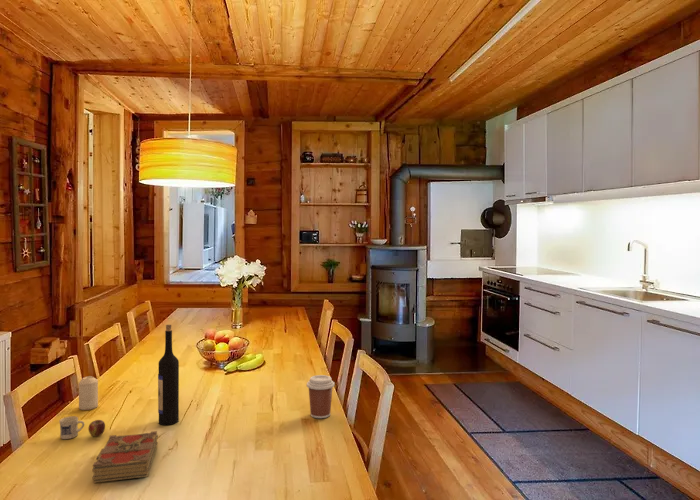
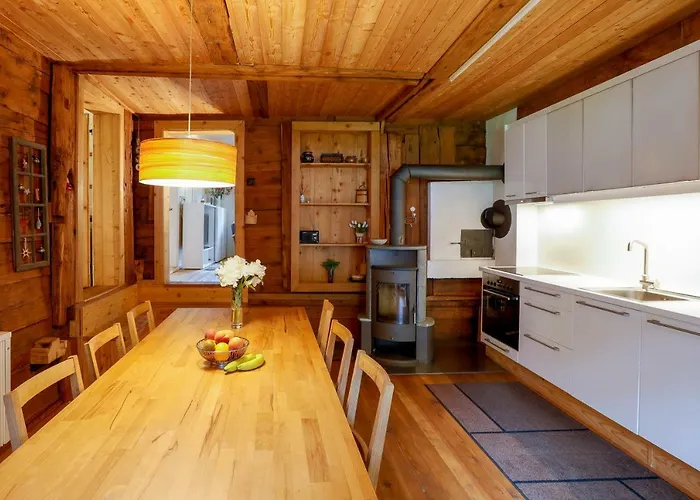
- book (126, 454)
- candle (88, 392)
- mug (82, 427)
- coffee cup (320, 396)
- wine bottle (168, 373)
